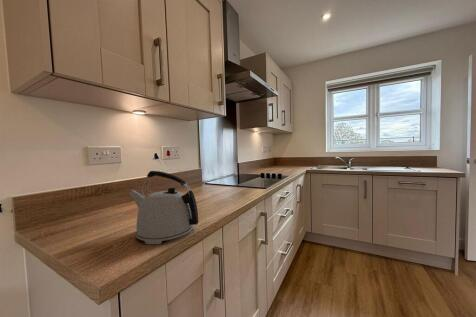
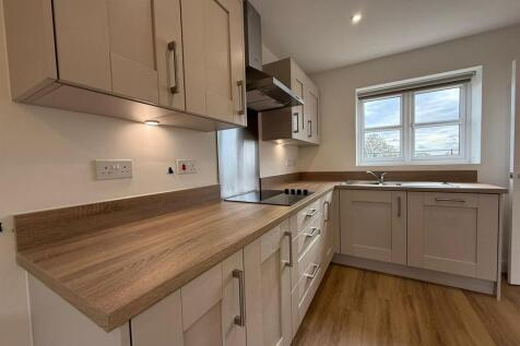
- kettle (162, 201)
